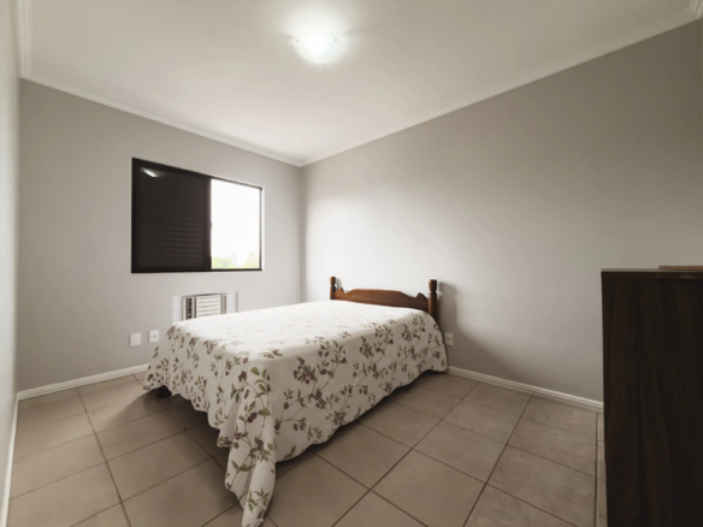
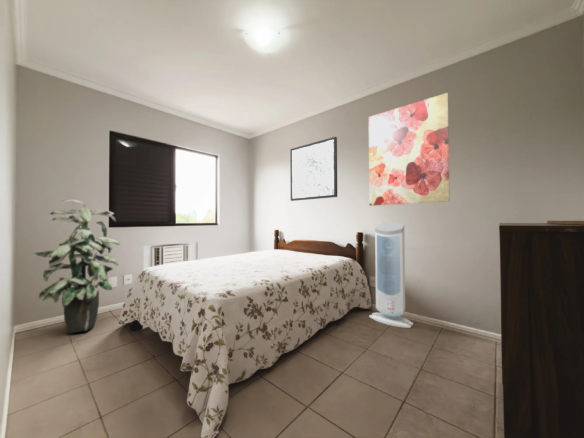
+ air purifier (389, 271)
+ wall art (405, 155)
+ indoor plant (79, 264)
+ wall art (312, 171)
